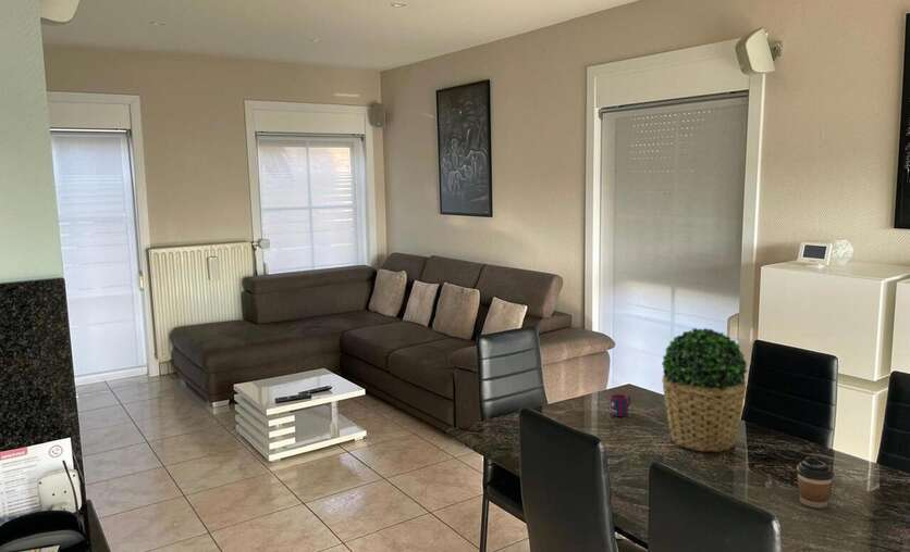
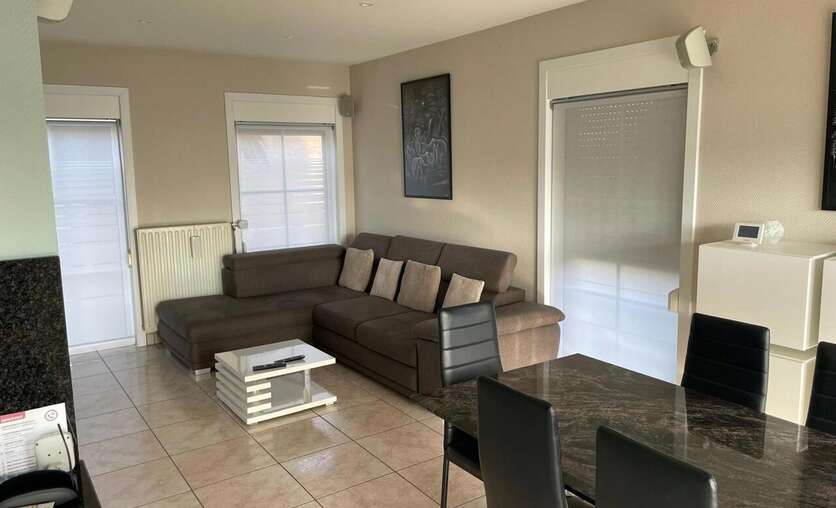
- potted plant (703, 386)
- coffee cup (814, 481)
- mug (622, 404)
